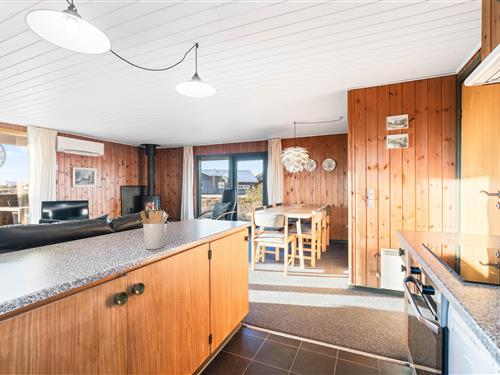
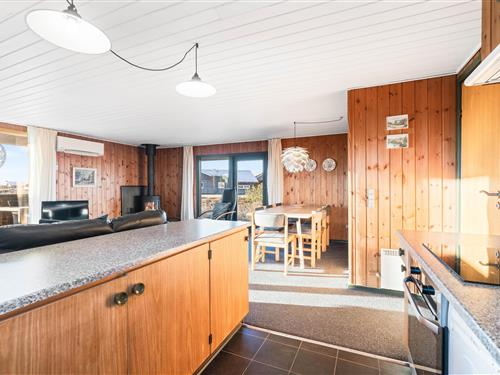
- utensil holder (154, 228)
